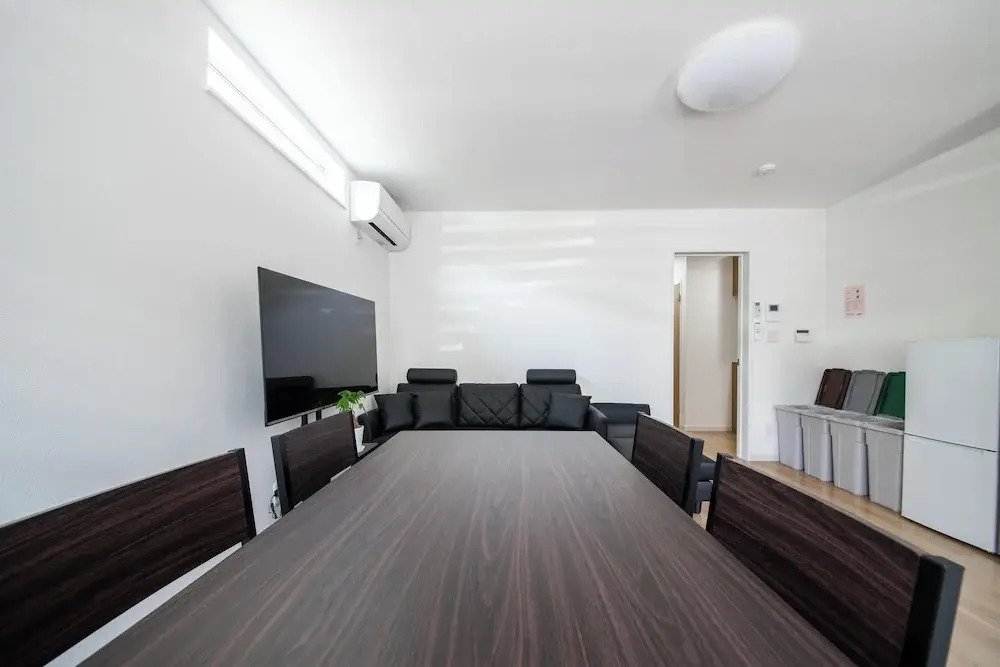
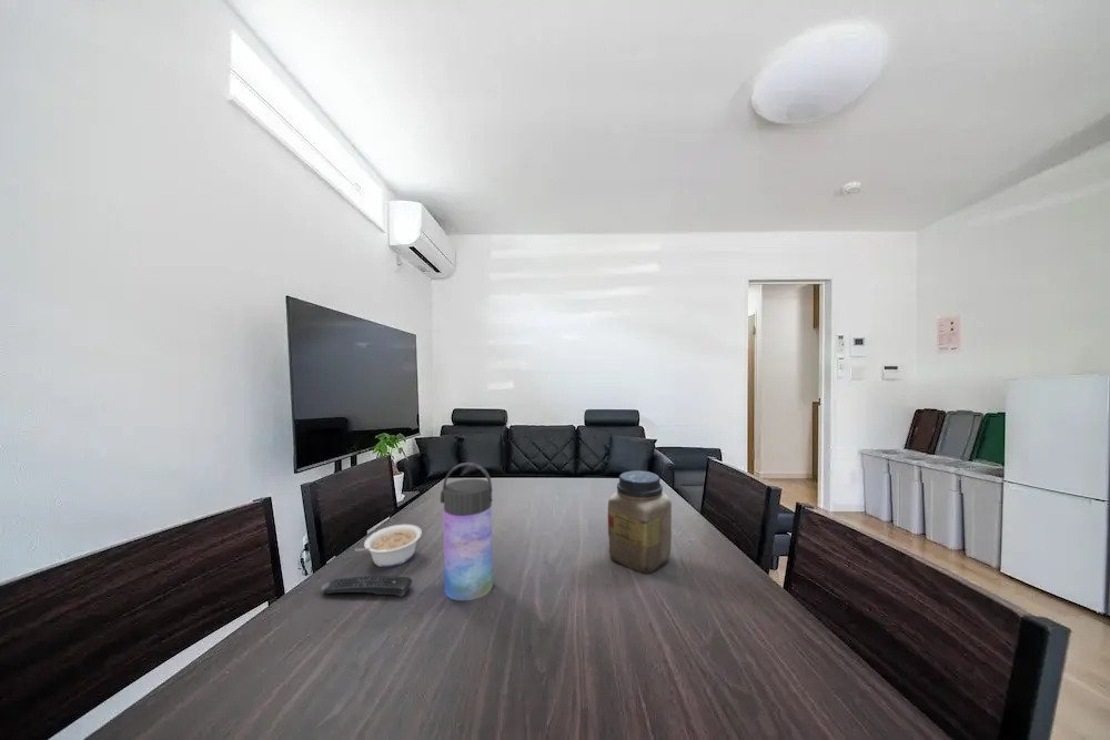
+ remote control (365, 586)
+ water bottle (467, 525)
+ jar (639, 517)
+ legume (393, 546)
